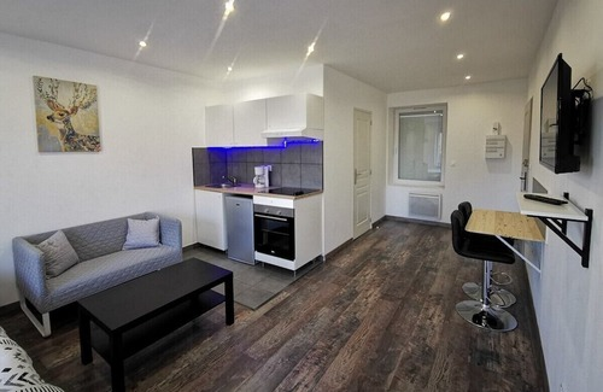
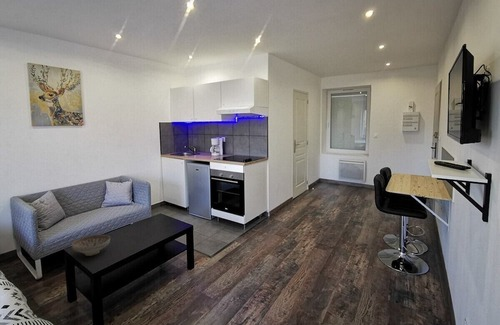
+ decorative bowl (92, 246)
